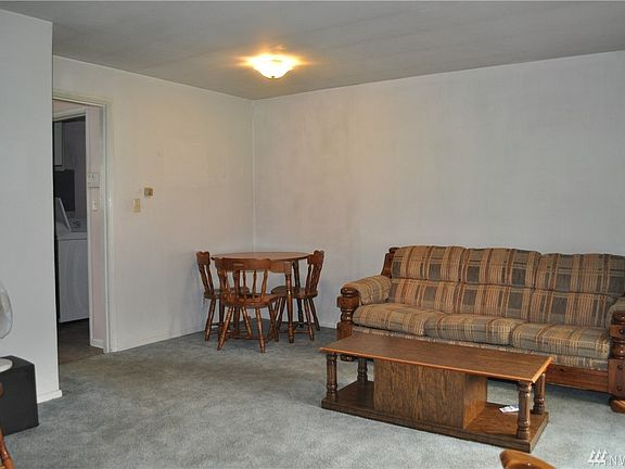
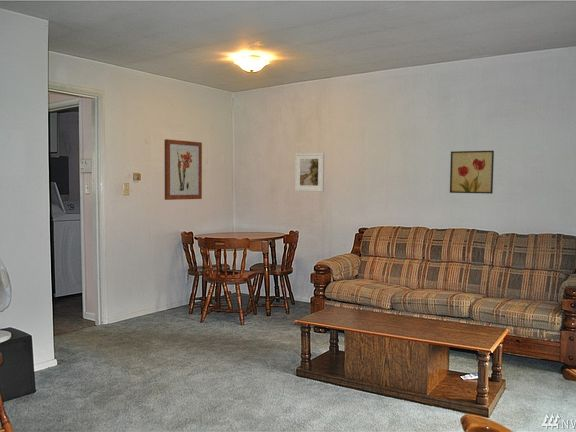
+ wall art (183, 170)
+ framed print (309, 172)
+ wall art (471, 172)
